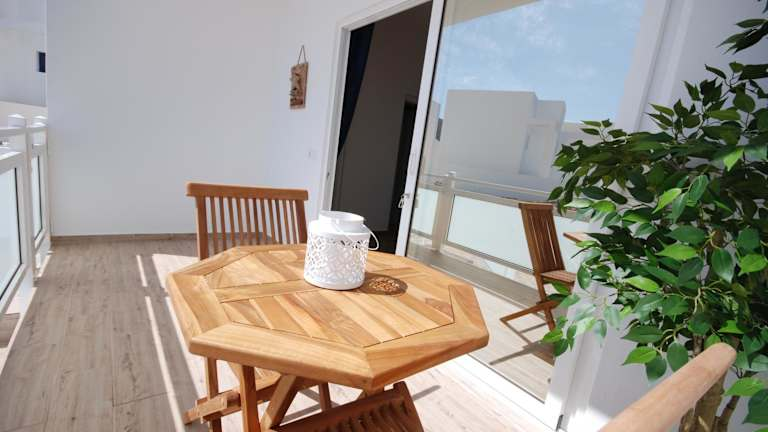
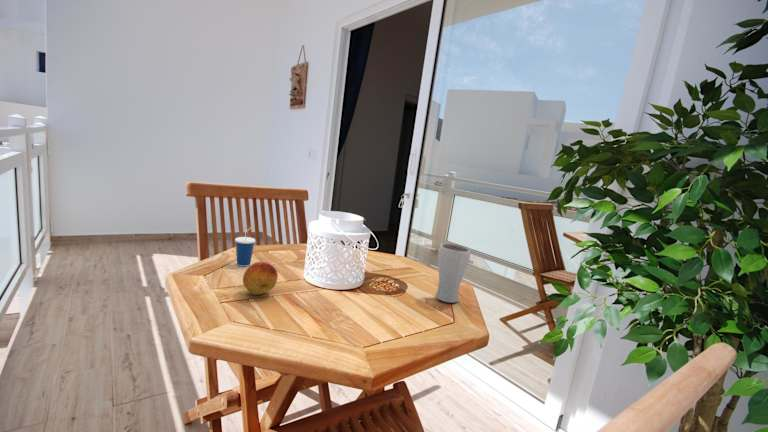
+ cup (244, 245)
+ fruit (259, 278)
+ drinking glass (451, 273)
